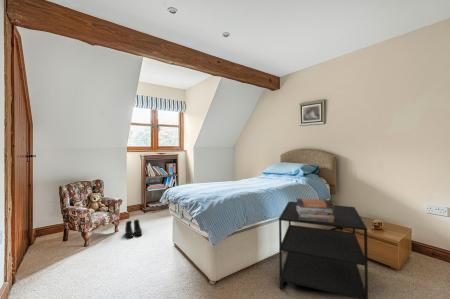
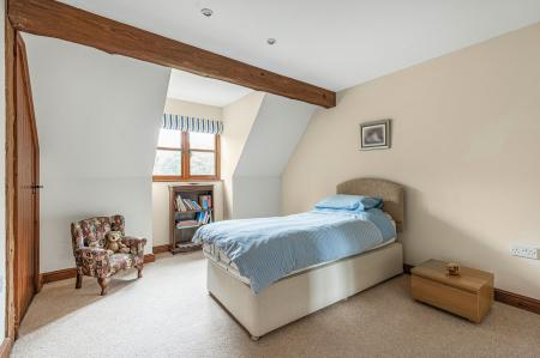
- boots (134, 227)
- book stack (314, 209)
- side table (320, 244)
